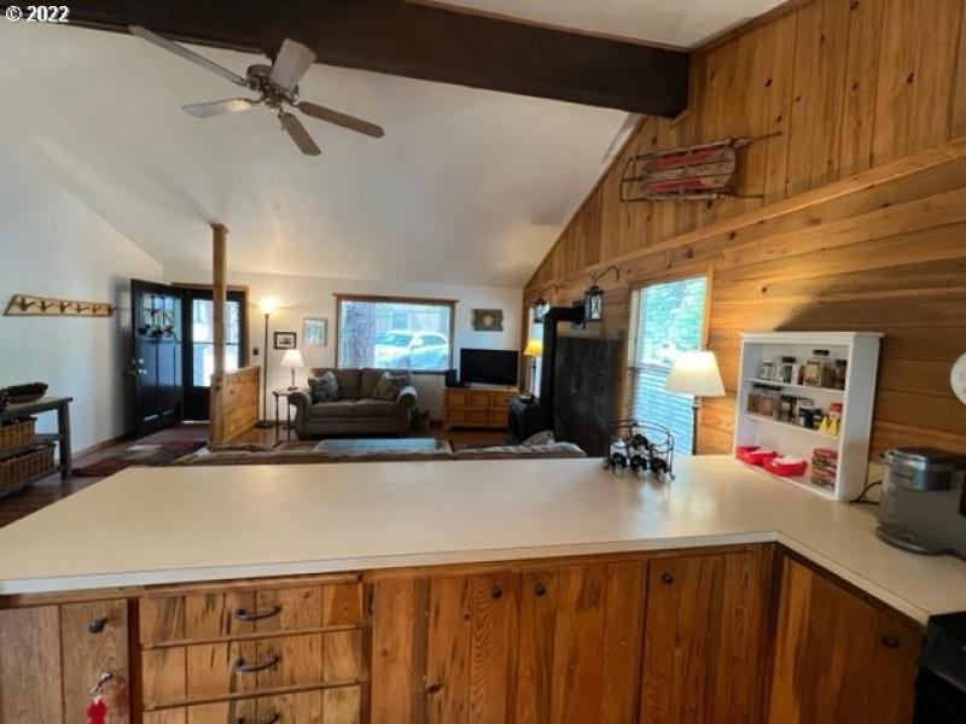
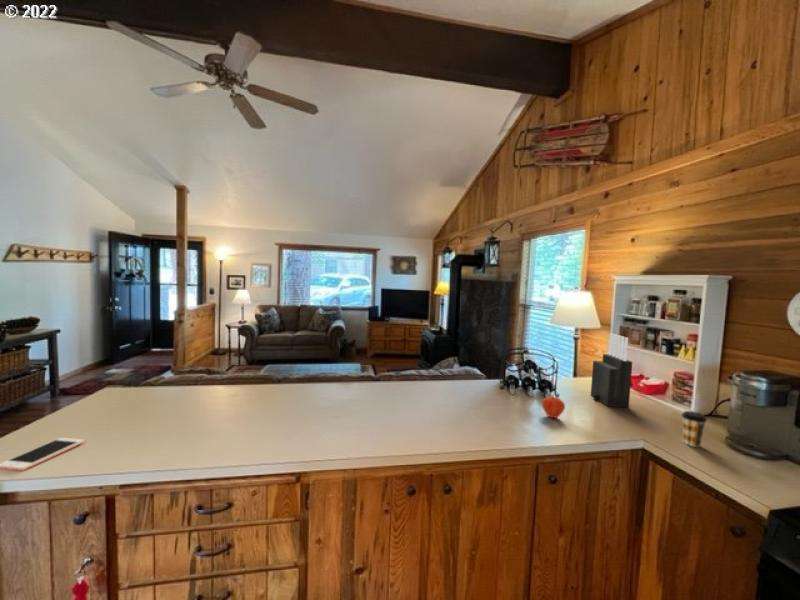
+ knife block (609, 368)
+ coffee cup (692, 429)
+ fruit (553, 406)
+ cell phone (43, 452)
